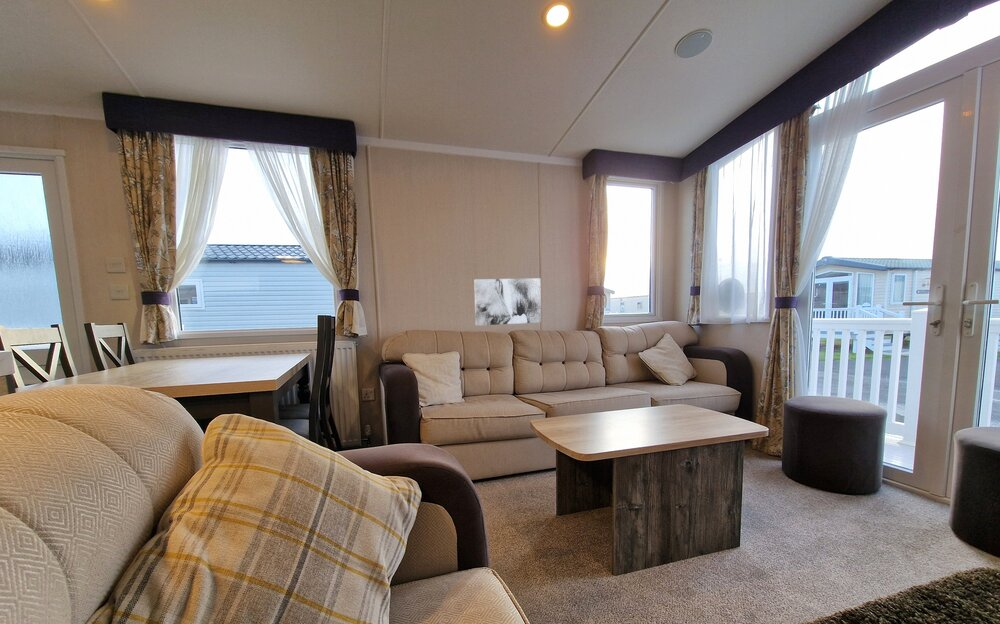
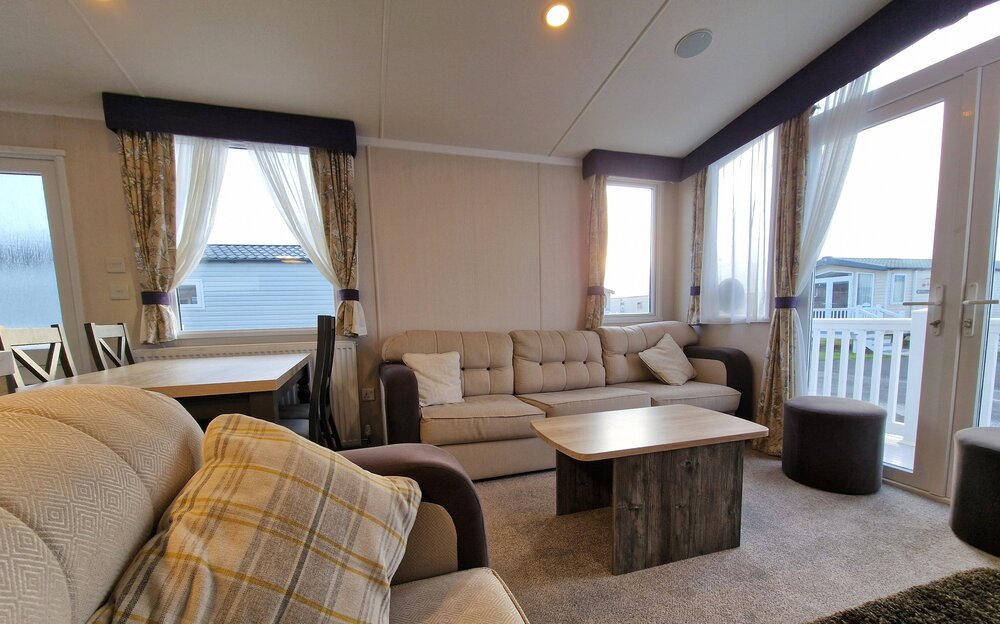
- wall art (508, 301)
